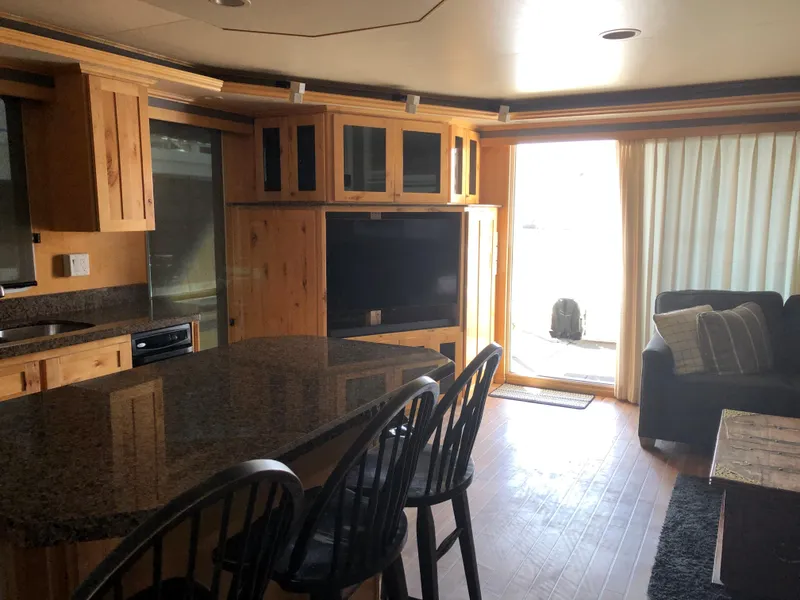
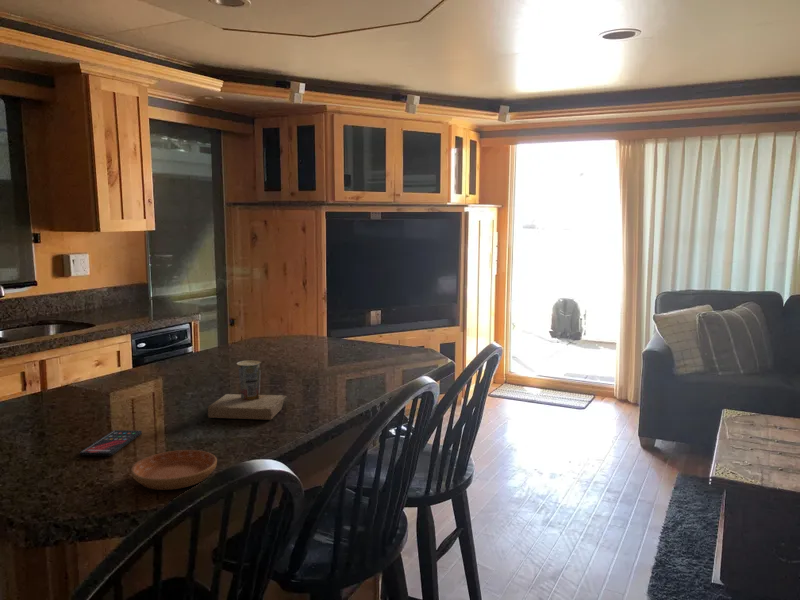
+ saucer (175, 470)
+ cup (250, 385)
+ smartphone (112, 442)
